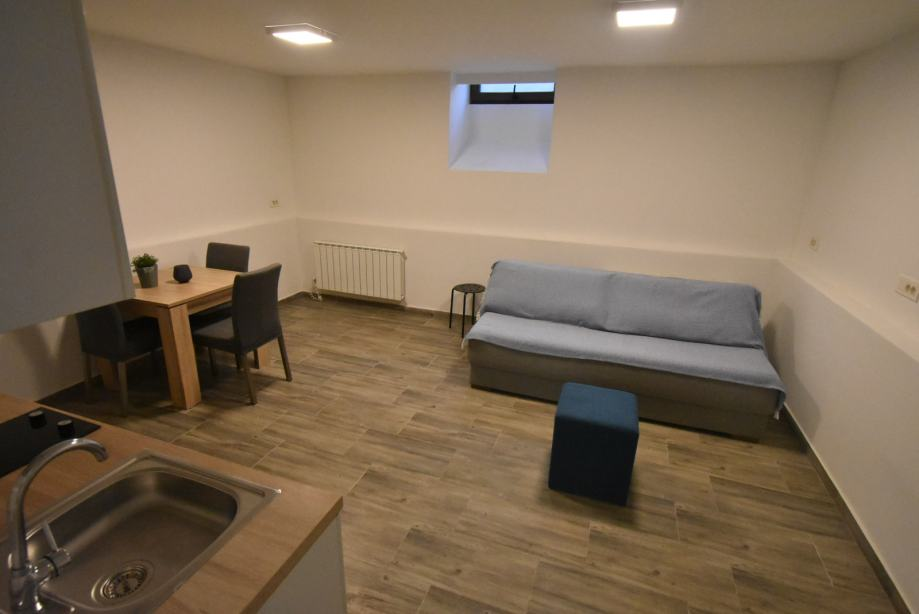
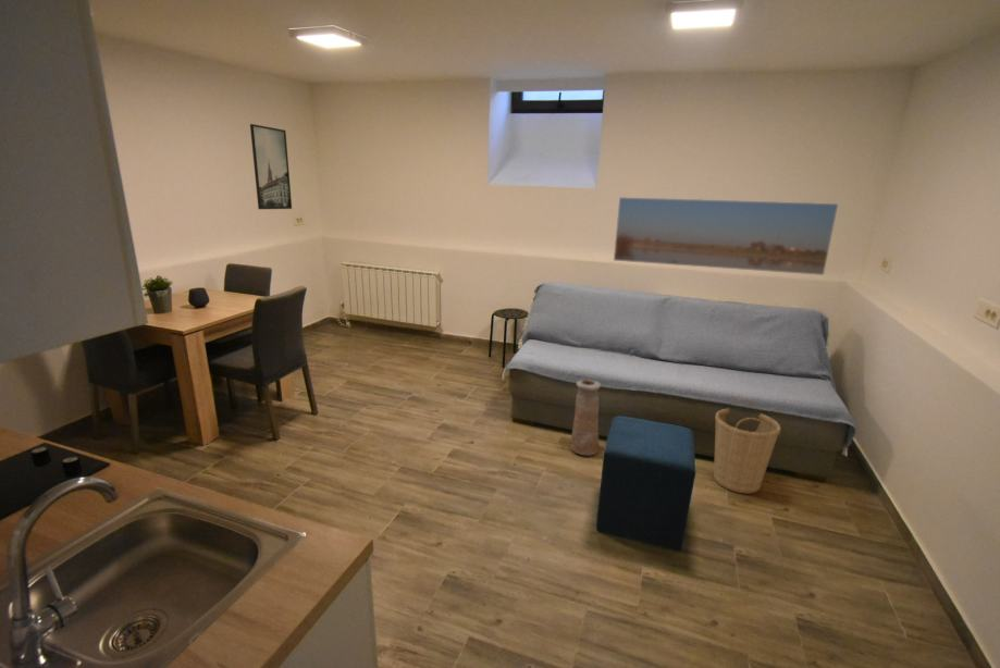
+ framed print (716, 234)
+ basket (742, 445)
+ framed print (272, 169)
+ vase (587, 417)
